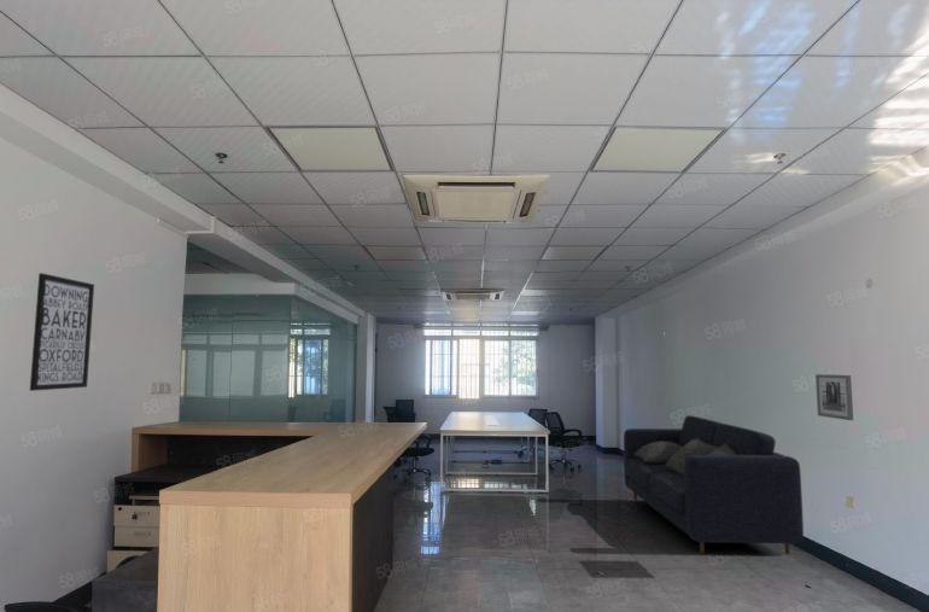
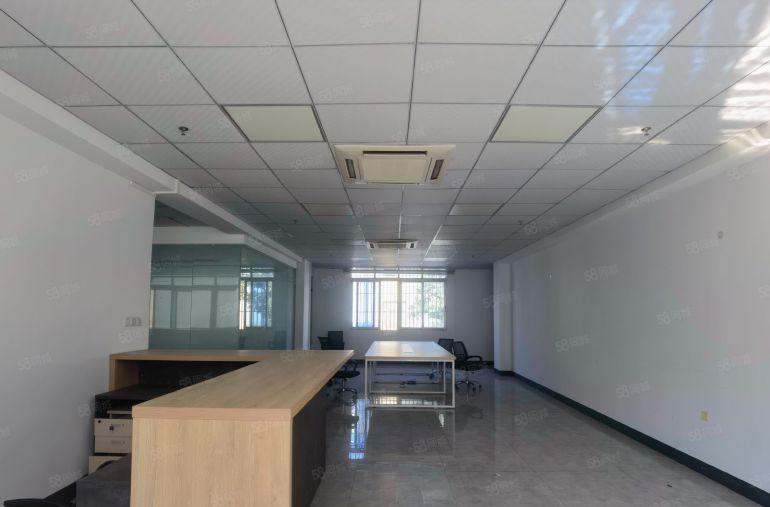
- wall art (832, 396)
- wall art (64, 333)
- sofa (695, 472)
